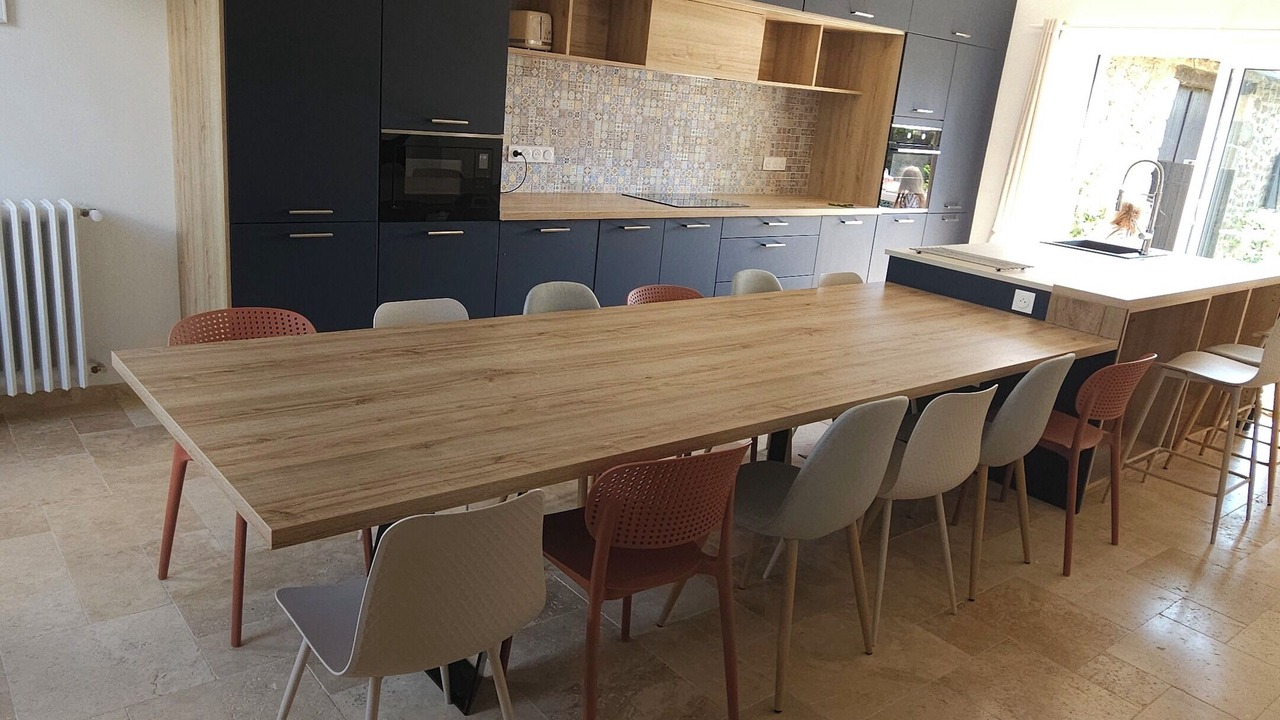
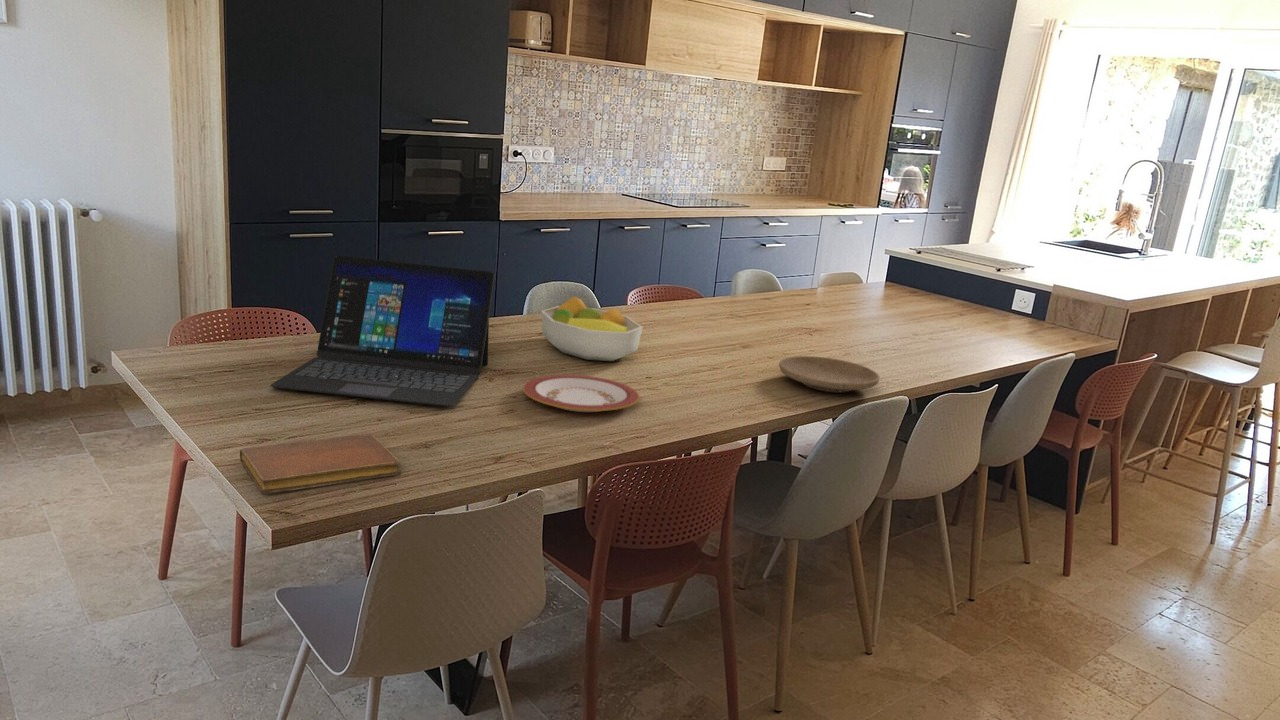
+ fruit bowl (590, 327)
+ plate (580, 395)
+ notebook (320, 460)
+ laptop (390, 325)
+ plate (827, 377)
